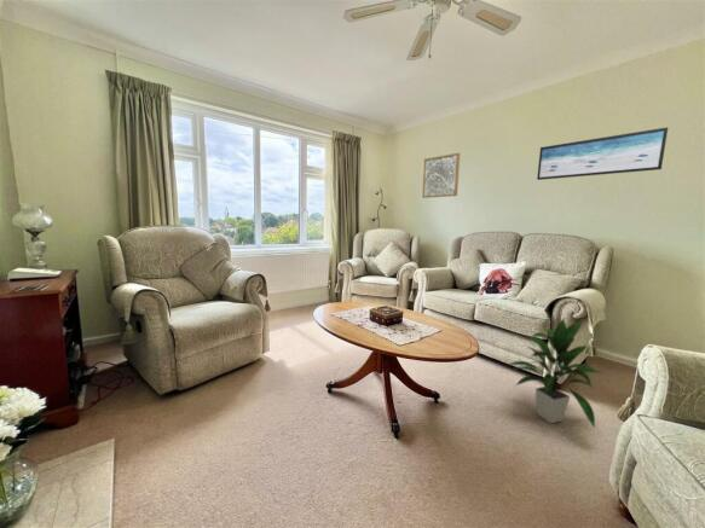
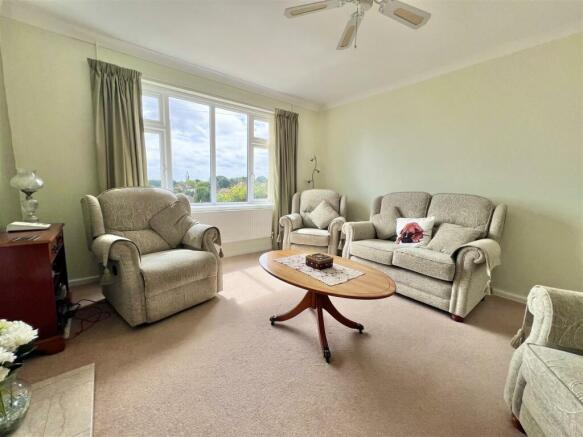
- indoor plant (556, 371)
- wall art (440, 176)
- wall art (594, 157)
